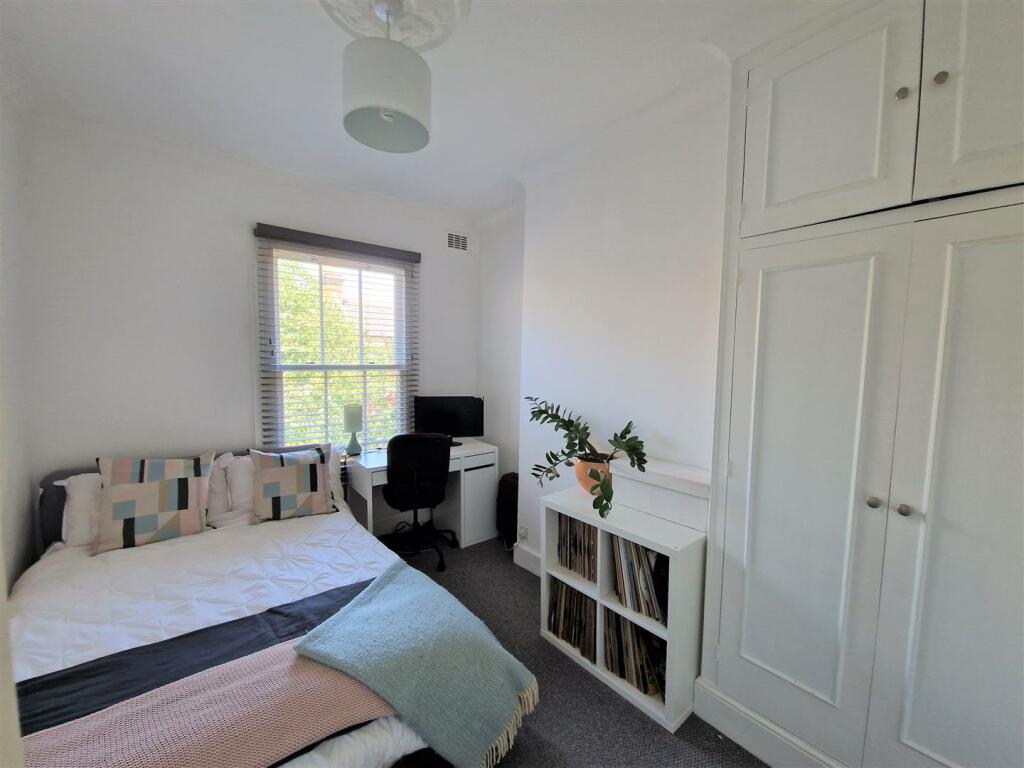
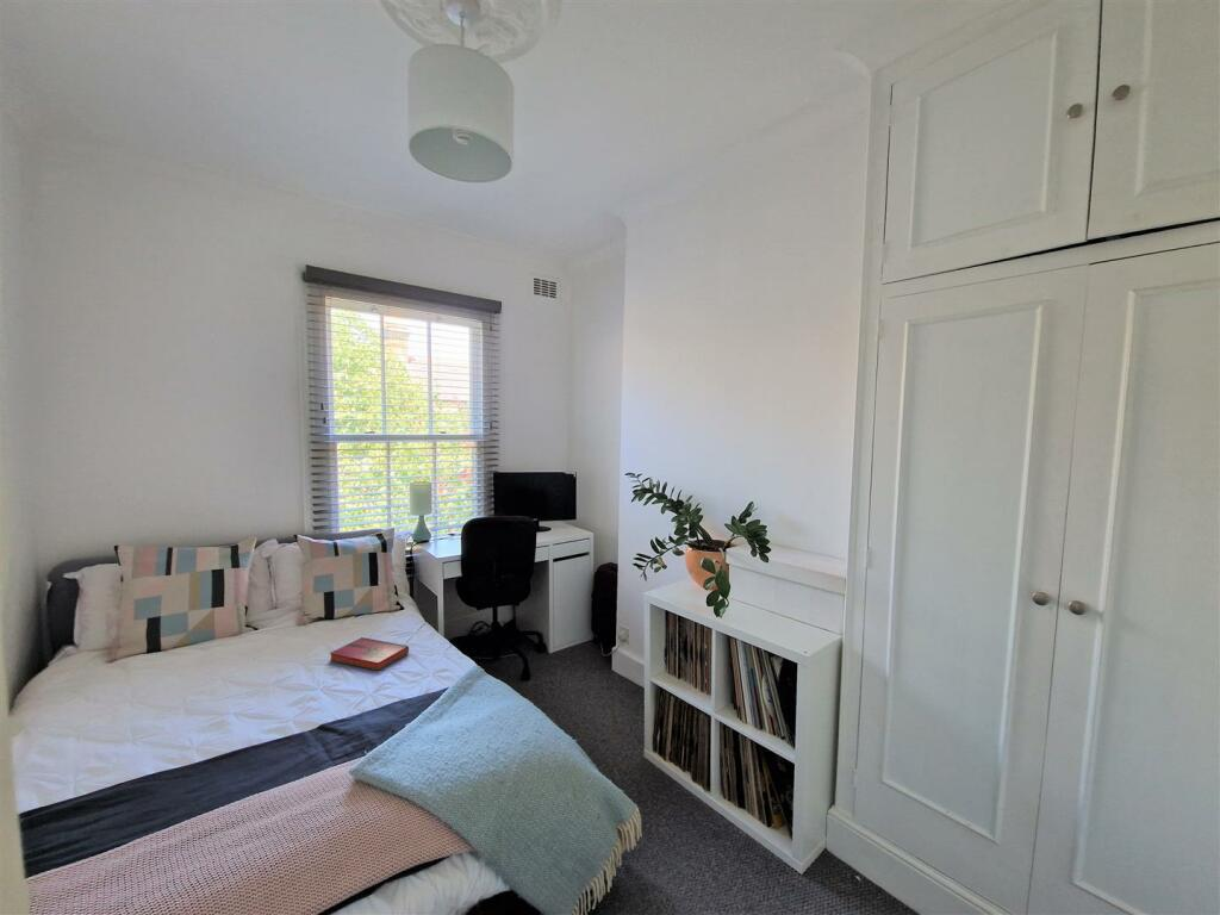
+ hardback book (369, 653)
